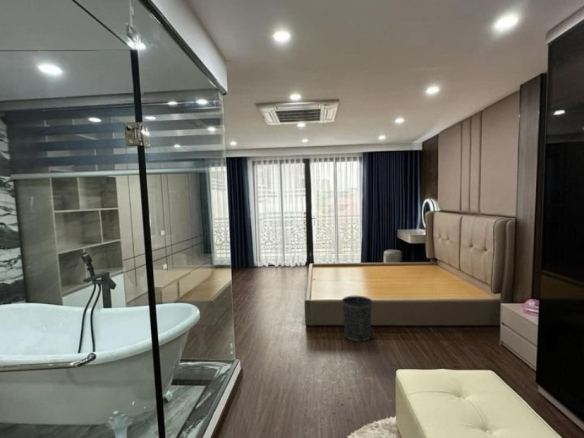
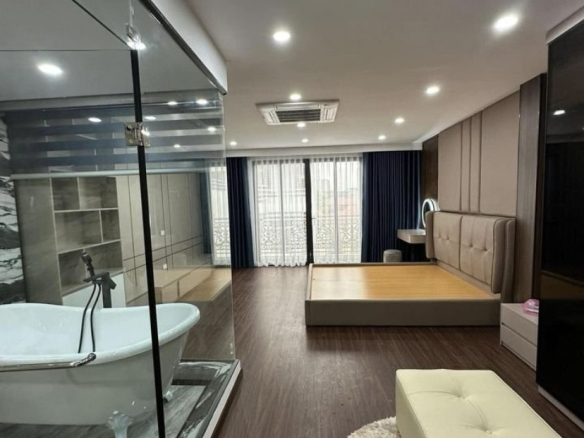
- wastebasket (357, 318)
